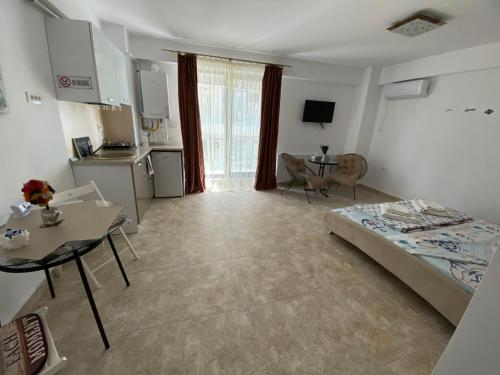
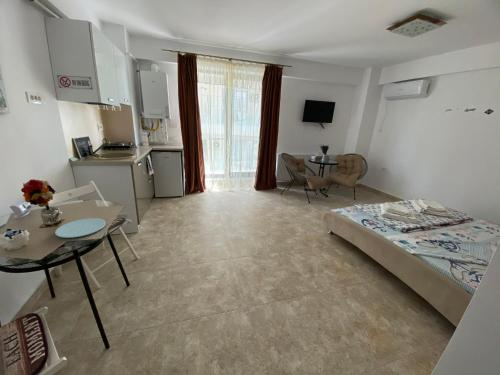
+ paper plate (82, 227)
